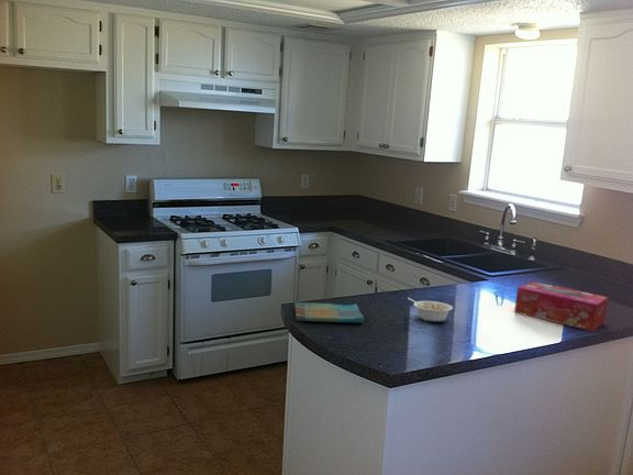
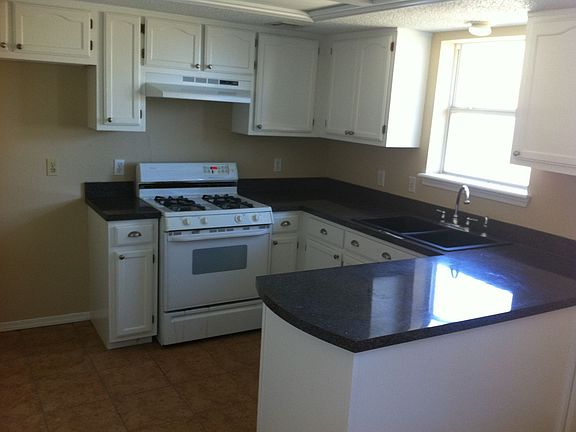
- tissue box (560, 305)
- dish towel (327, 311)
- legume (431, 310)
